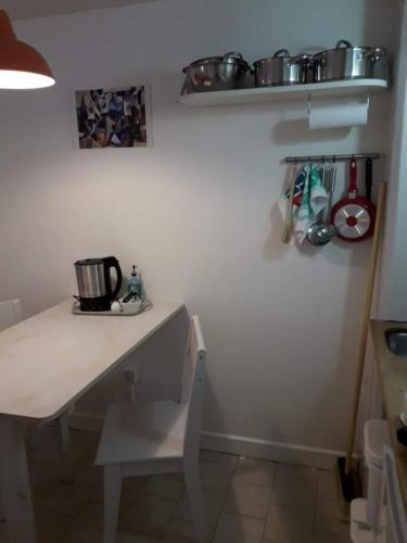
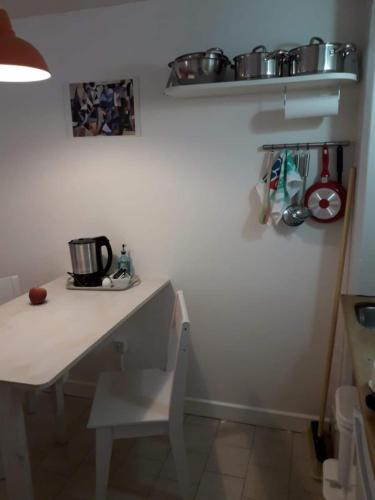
+ fruit (37, 294)
